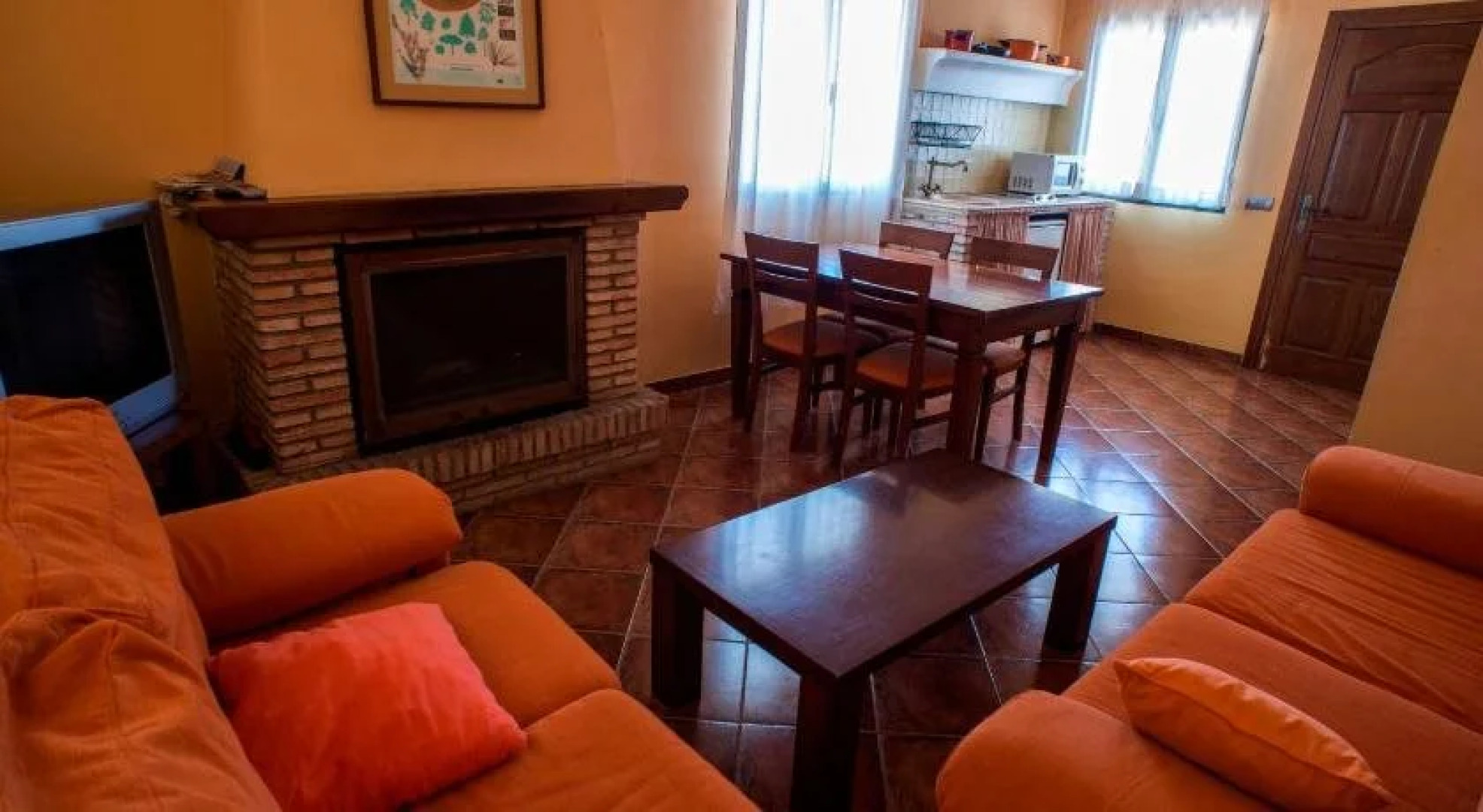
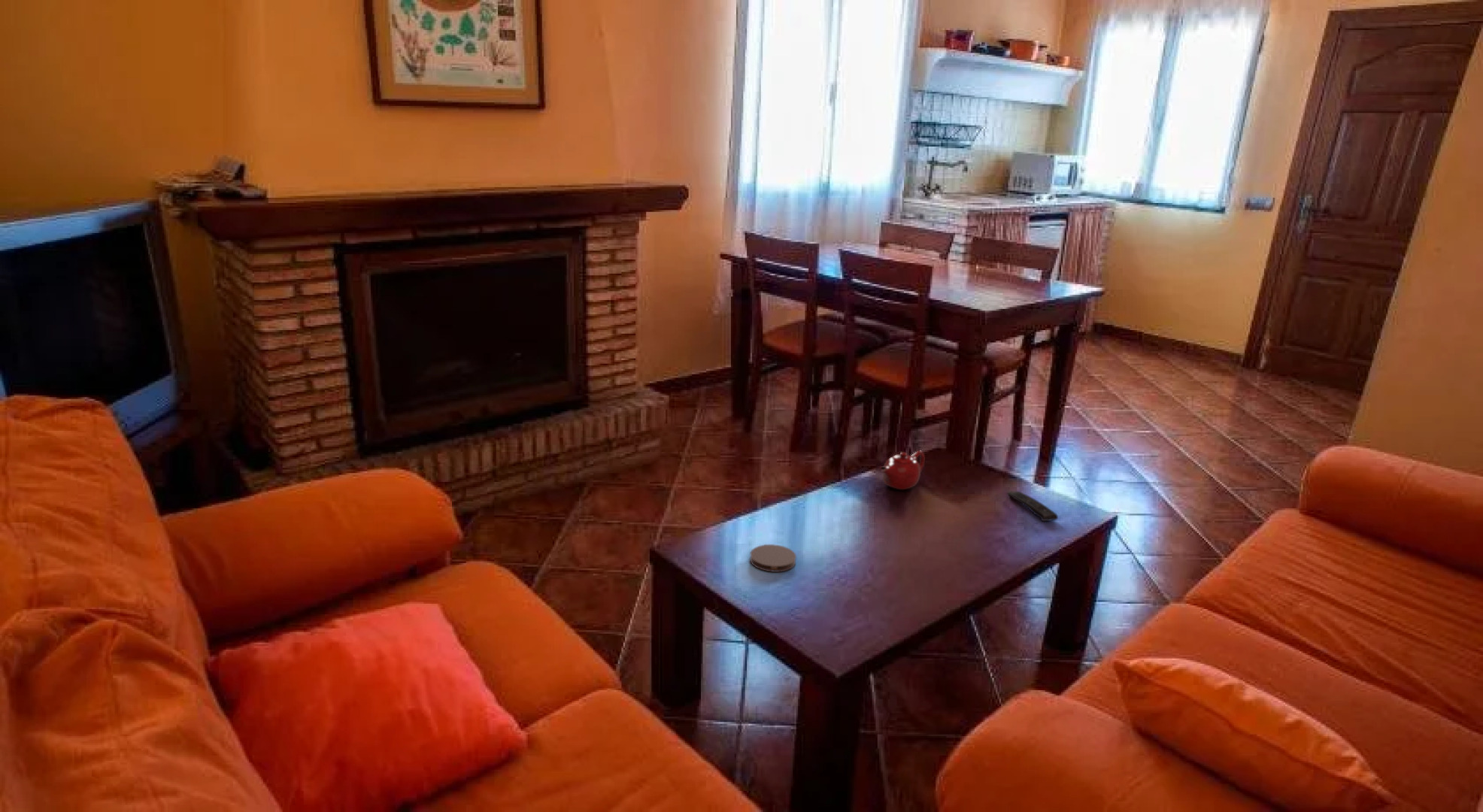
+ remote control (1030, 504)
+ coaster (772, 558)
+ teapot (902, 469)
